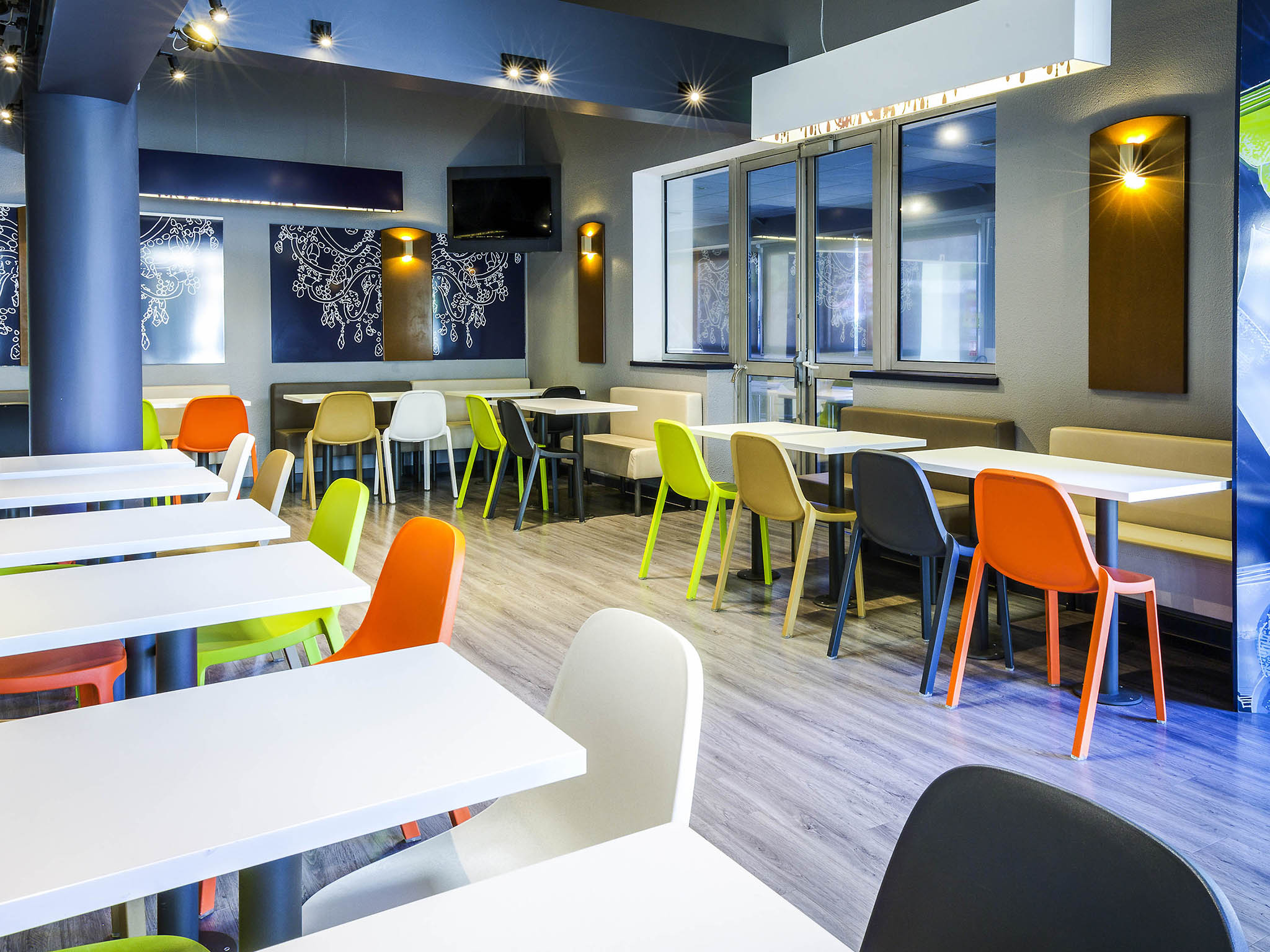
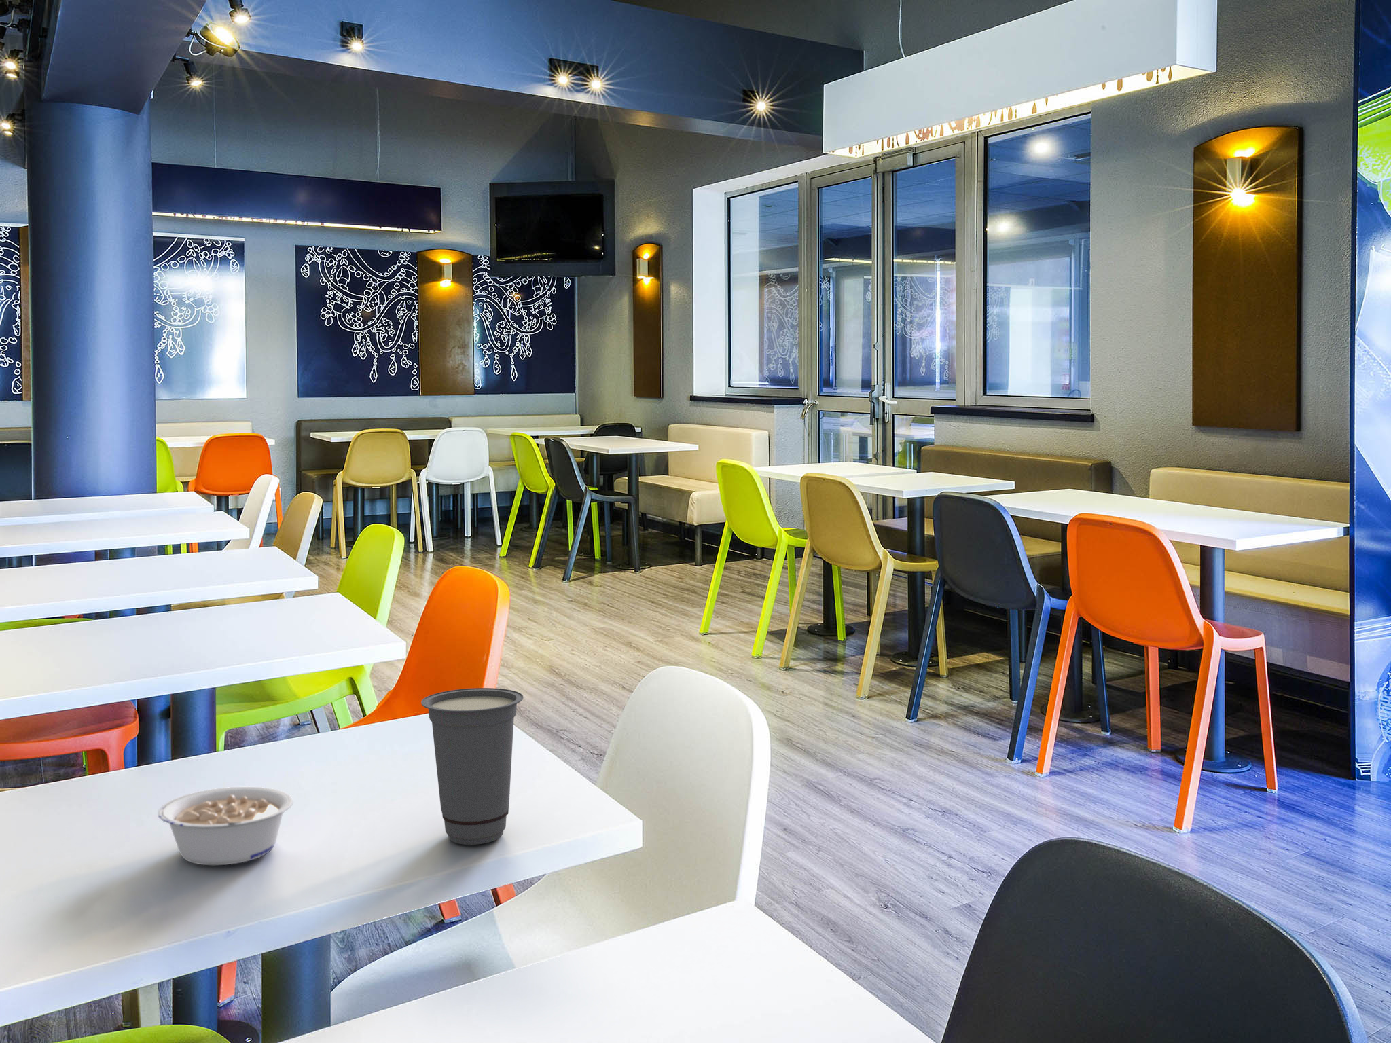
+ cup (474, 767)
+ legume (230, 824)
